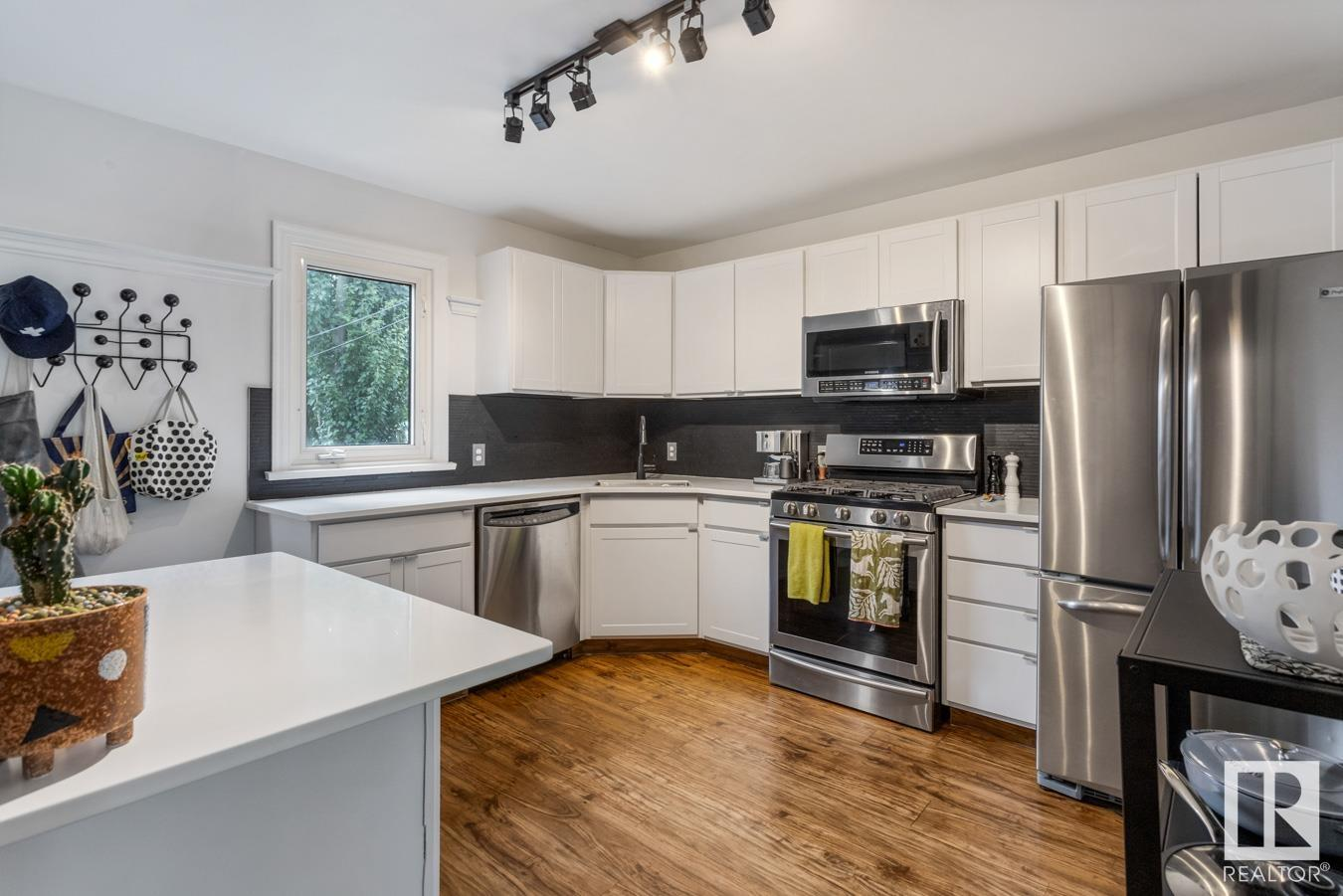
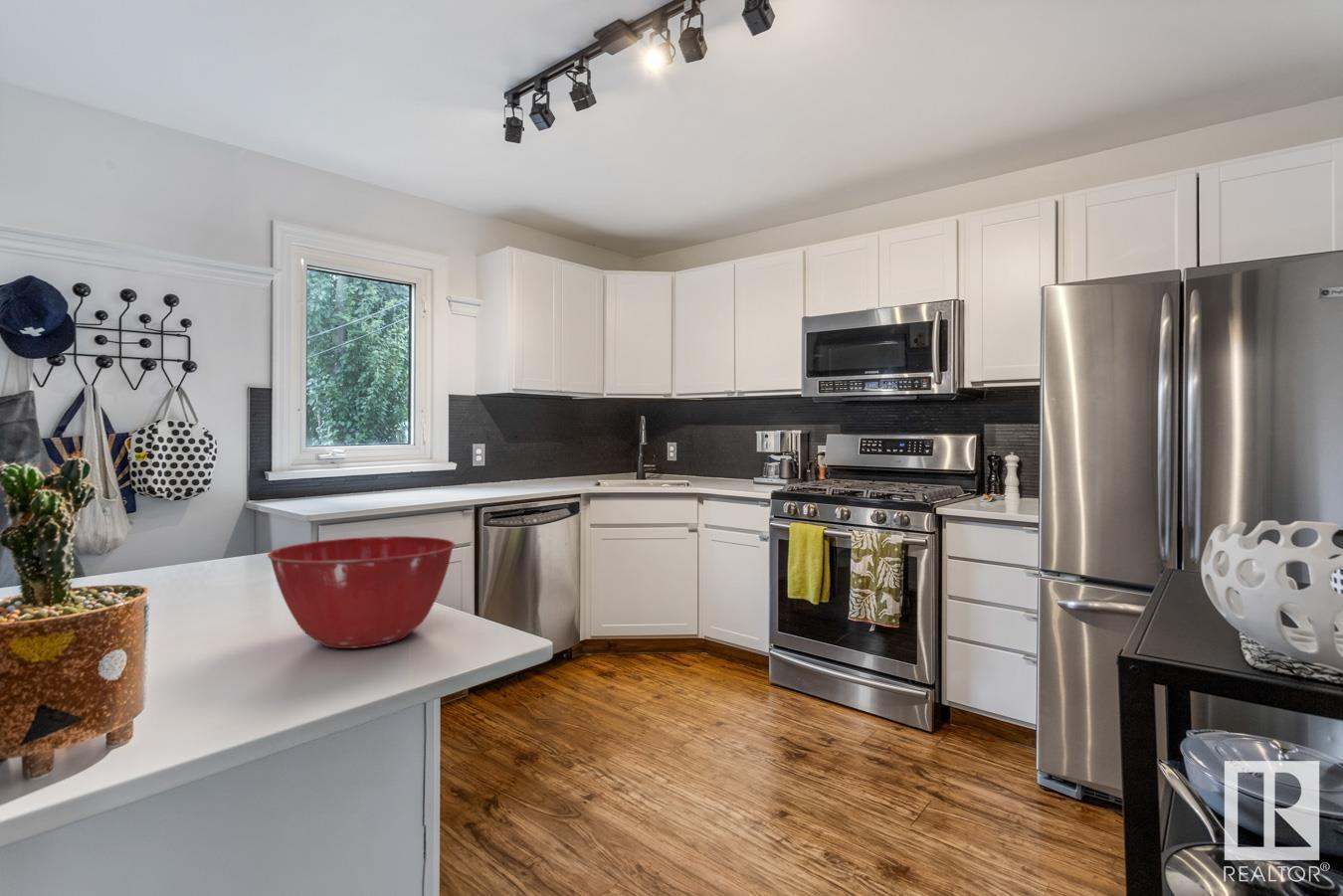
+ mixing bowl (366, 592)
